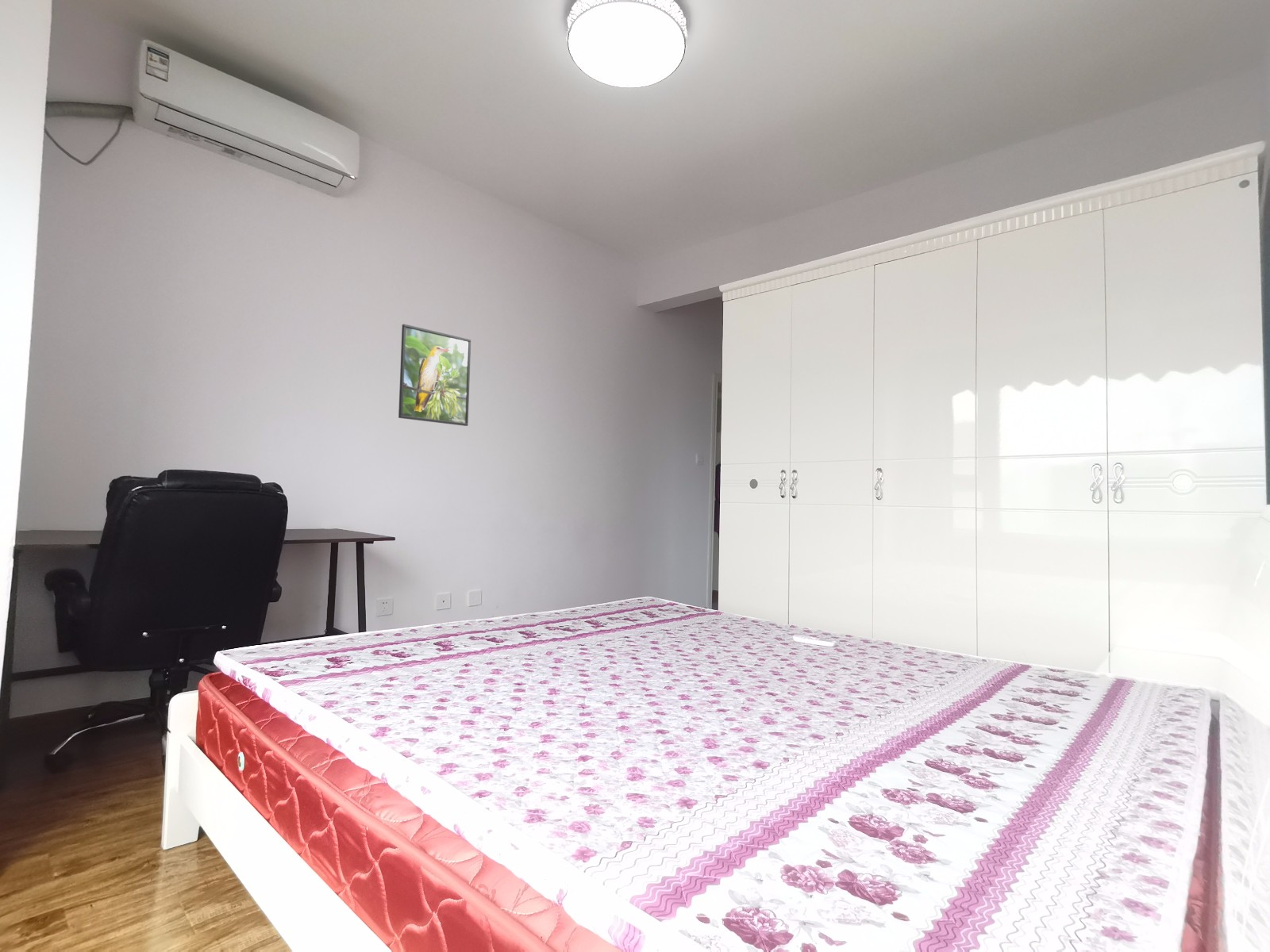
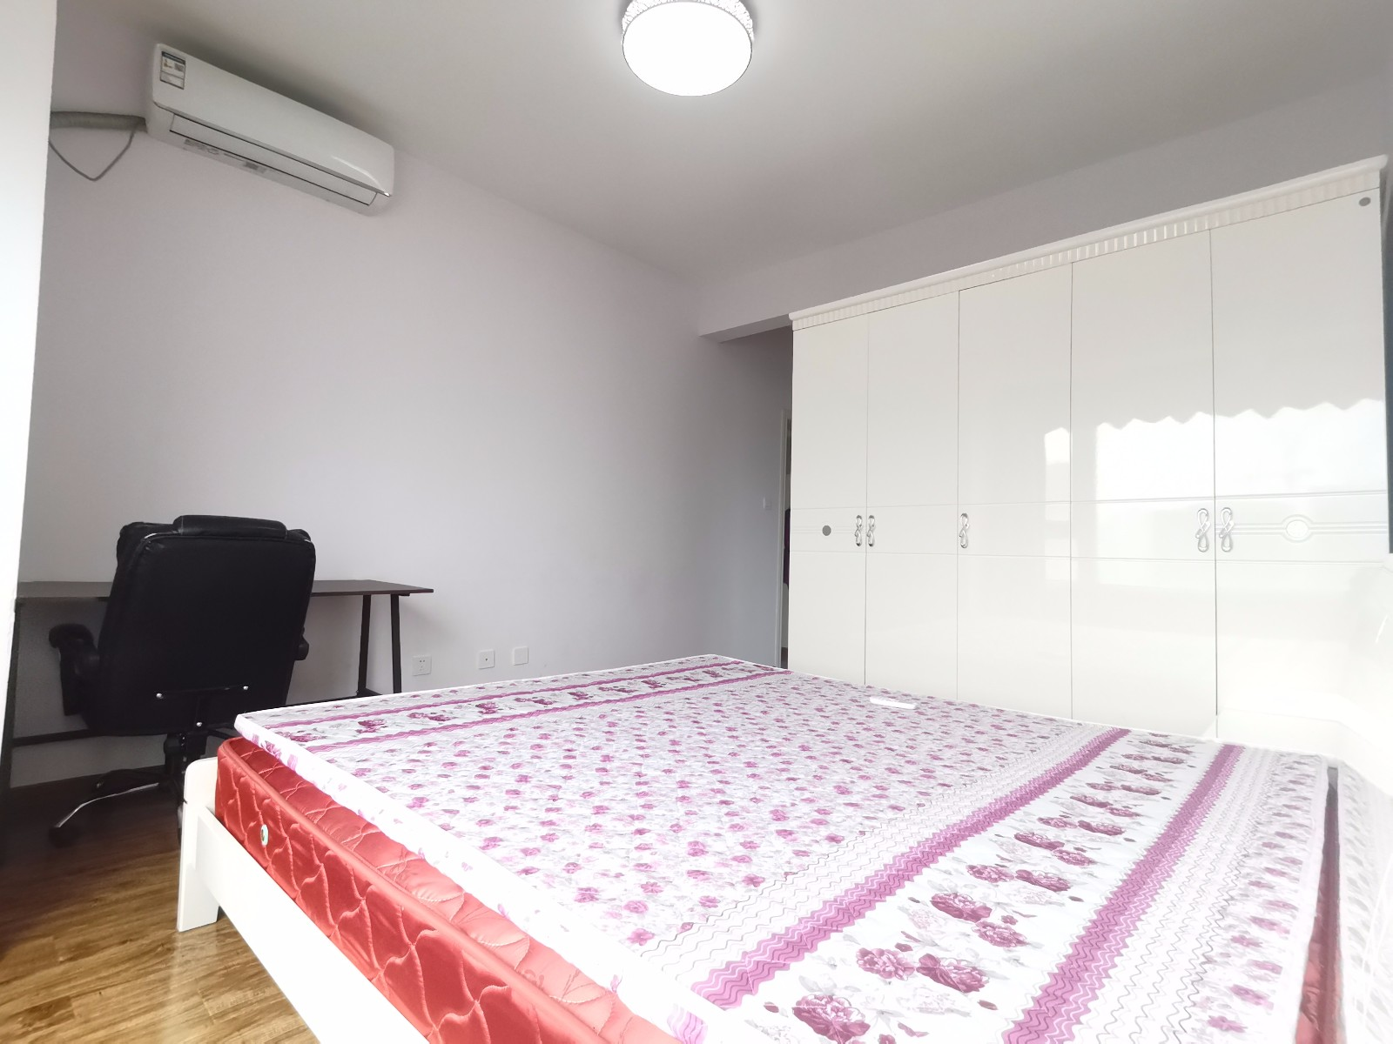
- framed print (436, 377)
